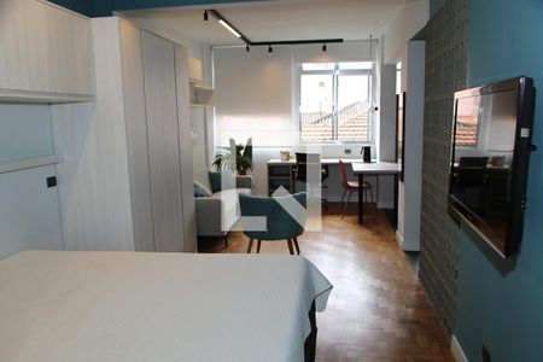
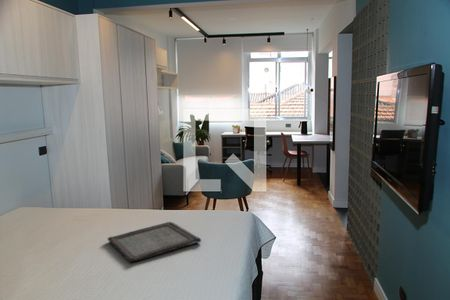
+ serving tray (153, 239)
